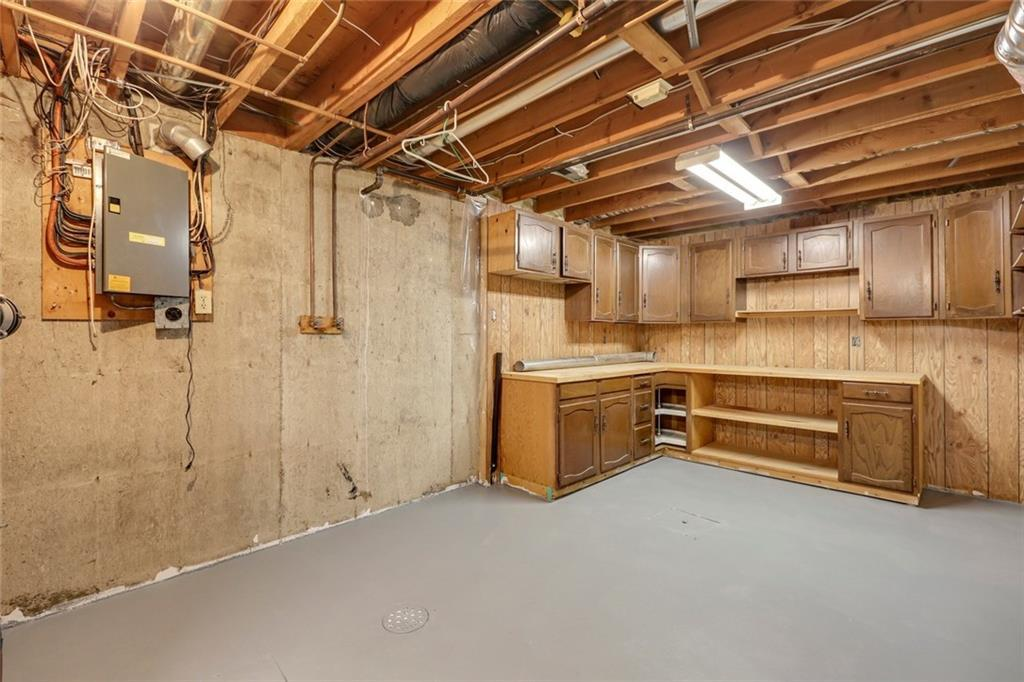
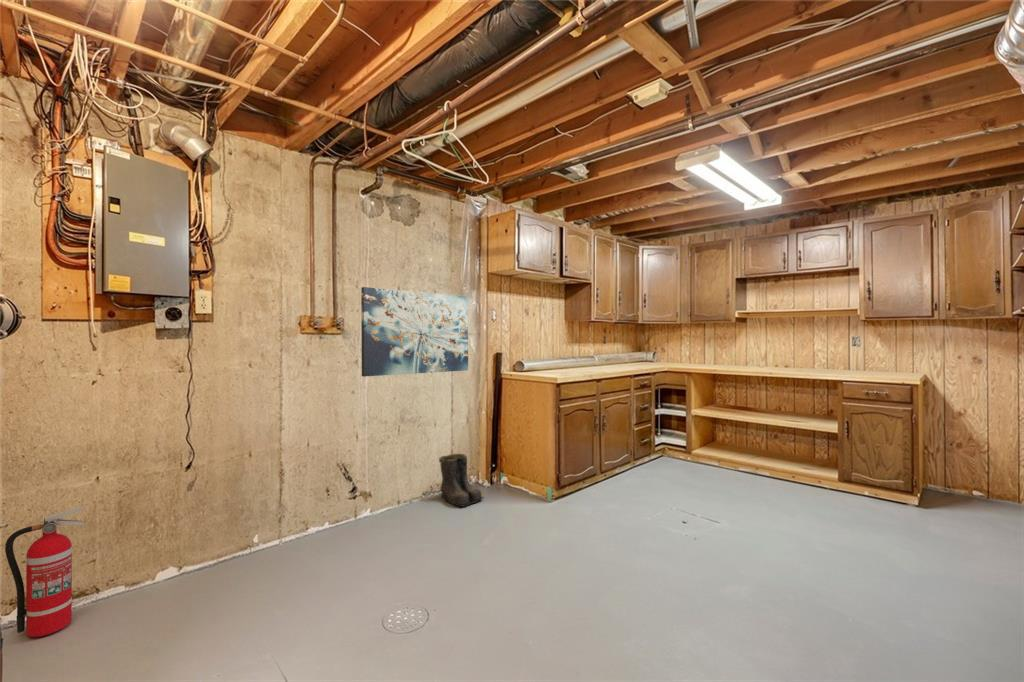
+ wall art (419, 332)
+ fire extinguisher (46, 571)
+ boots (459, 478)
